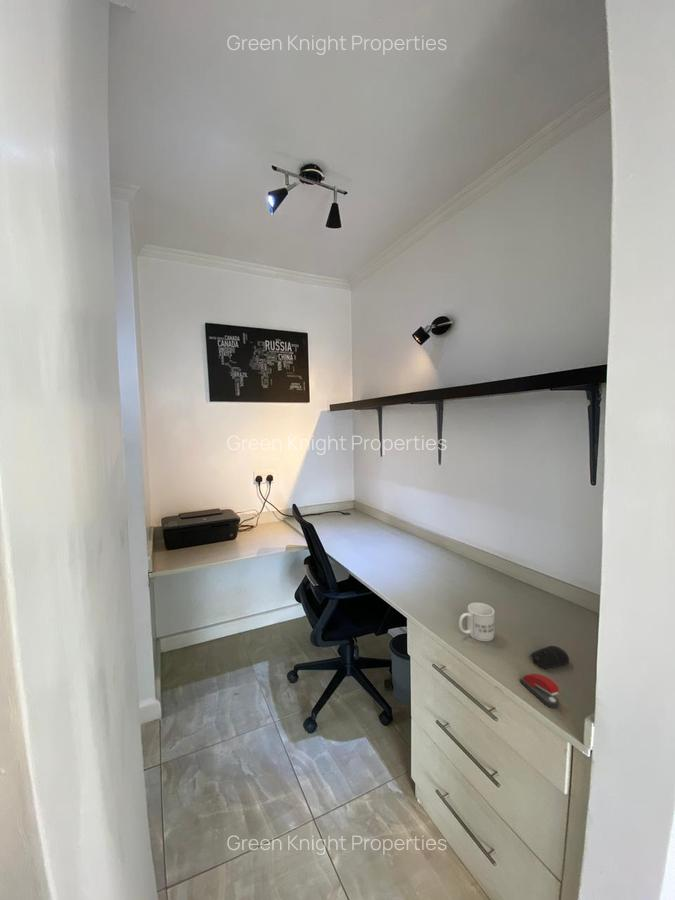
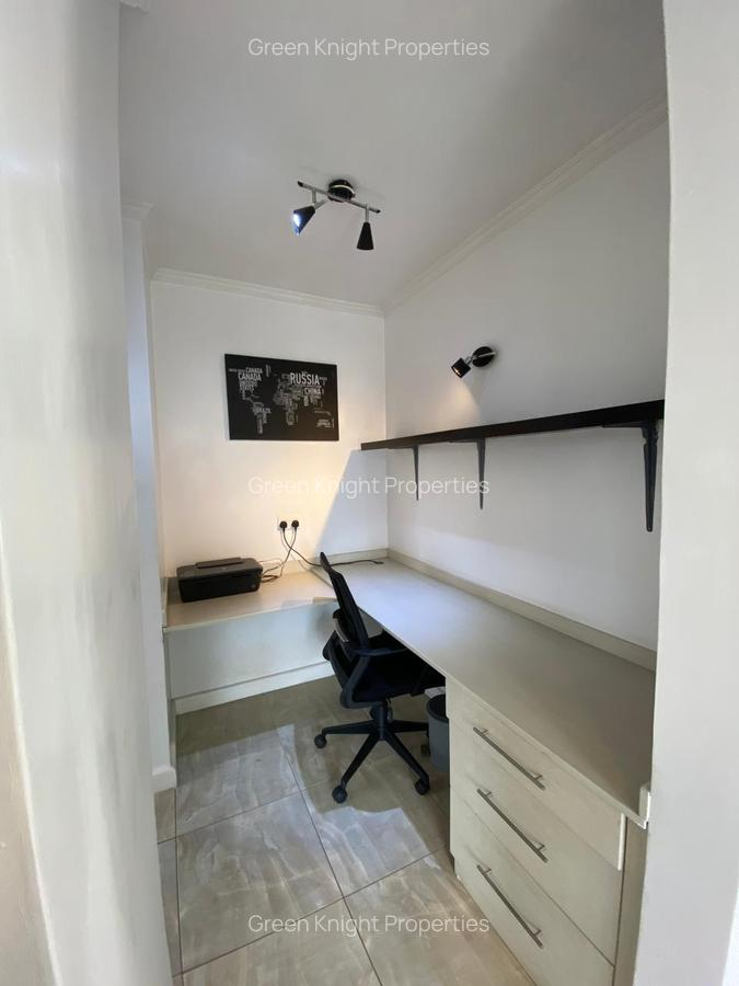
- stapler (540, 684)
- mug (475, 622)
- computer mouse (550, 655)
